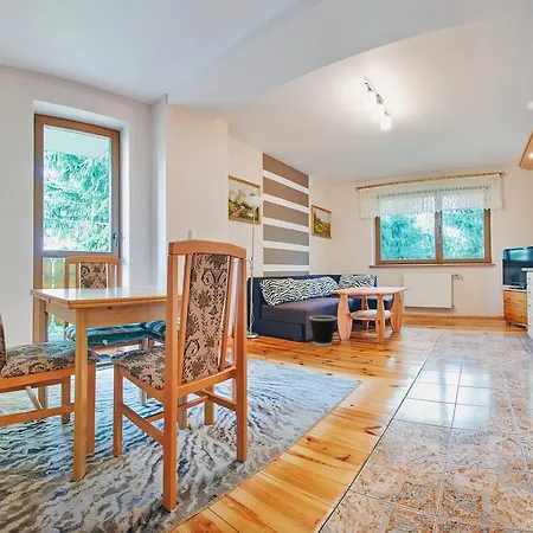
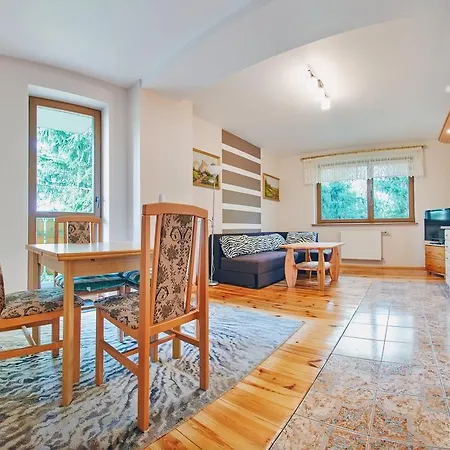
- wastebasket (322, 330)
